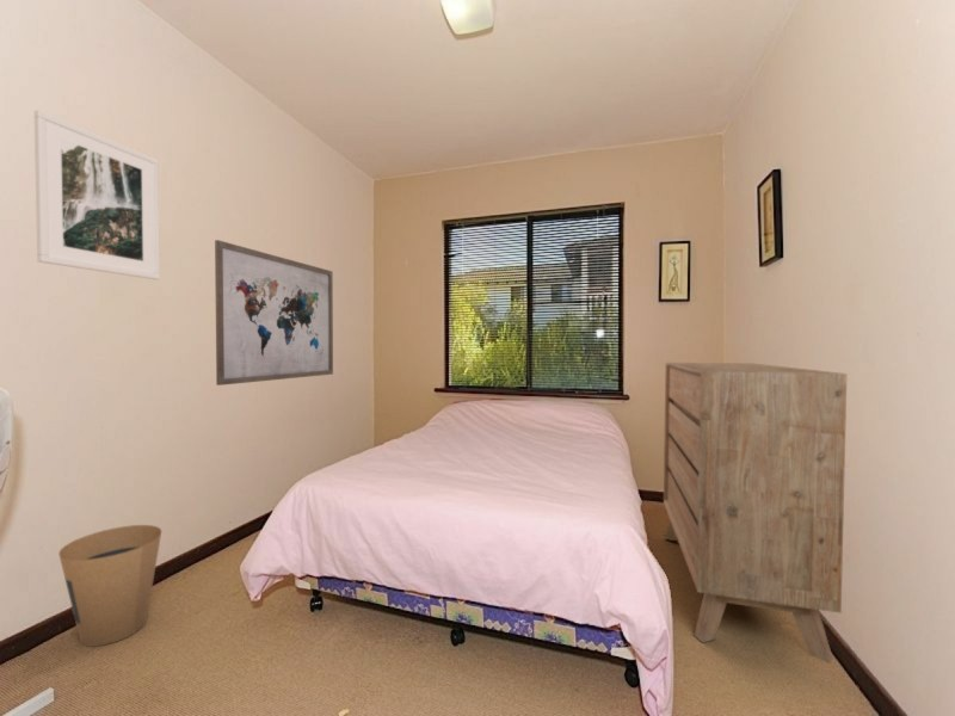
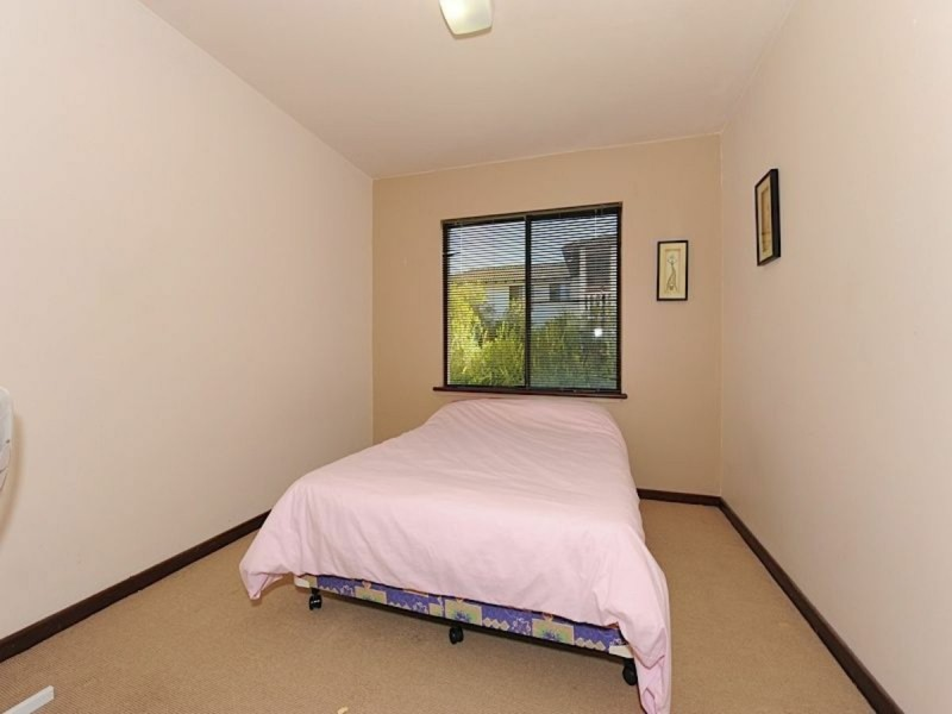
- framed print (104, 204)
- wall art (284, 319)
- dresser (729, 476)
- trash can (113, 585)
